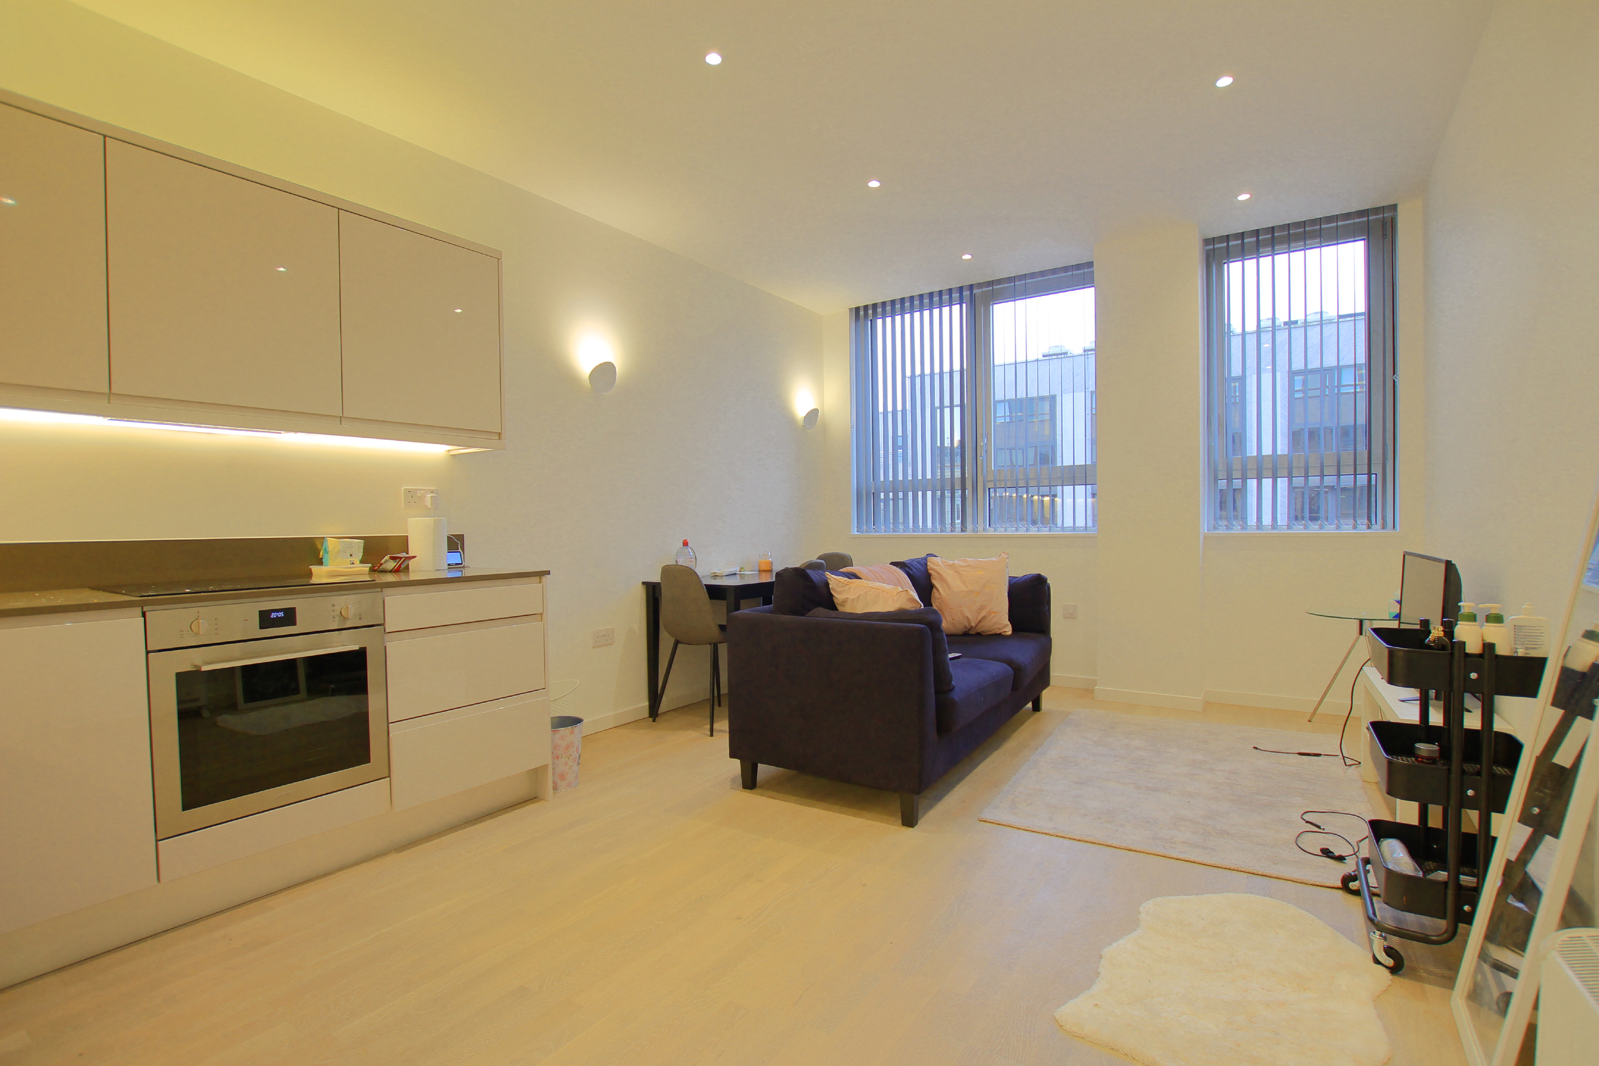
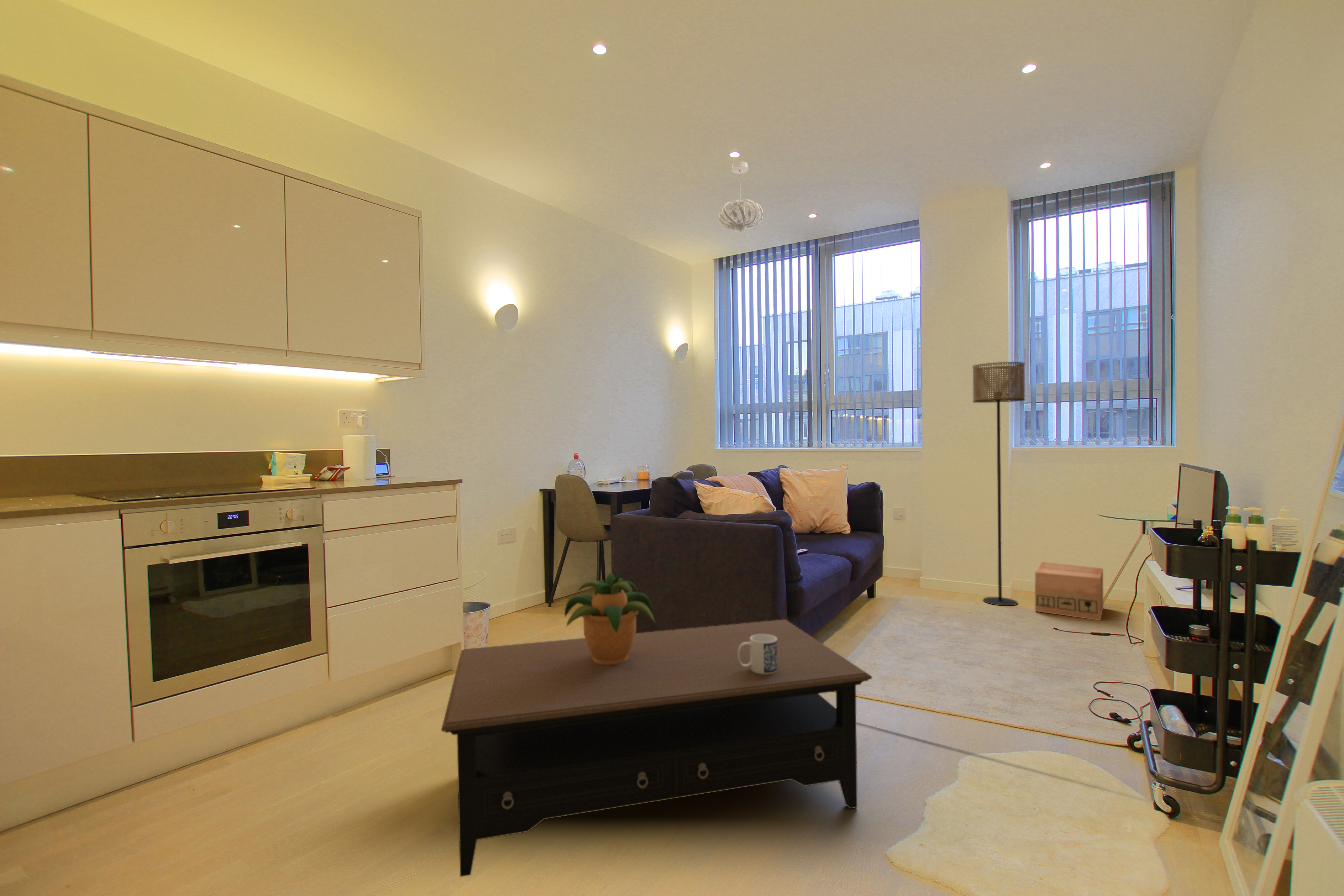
+ coffee table (653, 724)
+ floor lamp (999, 484)
+ mug (757, 654)
+ pendant light (740, 198)
+ potted plant (610, 616)
+ cardboard box (1069, 589)
